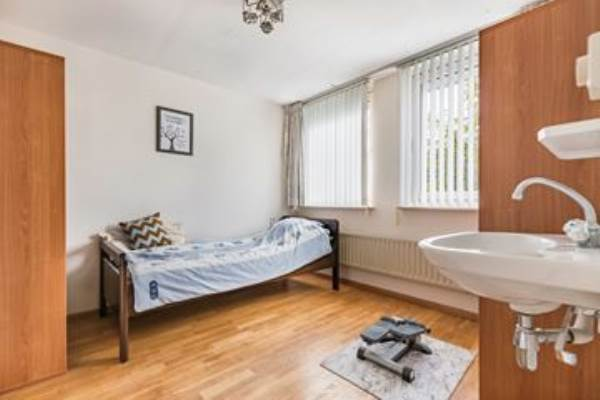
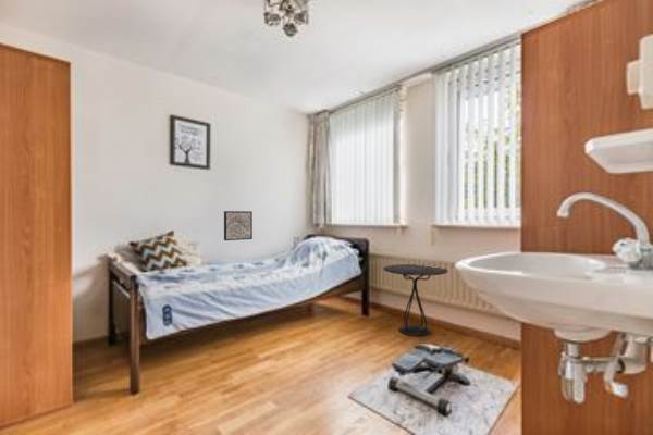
+ wall art (238, 225)
+ side table (417, 299)
